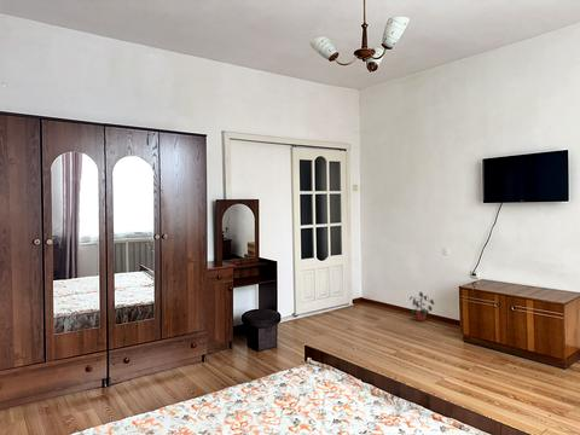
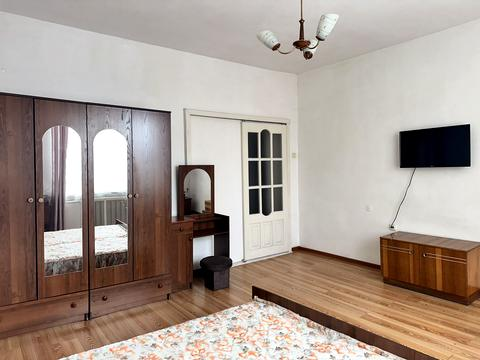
- potted plant (423, 304)
